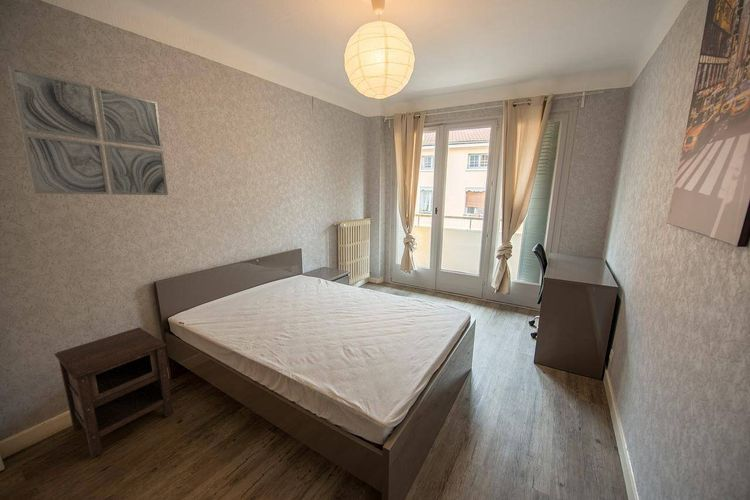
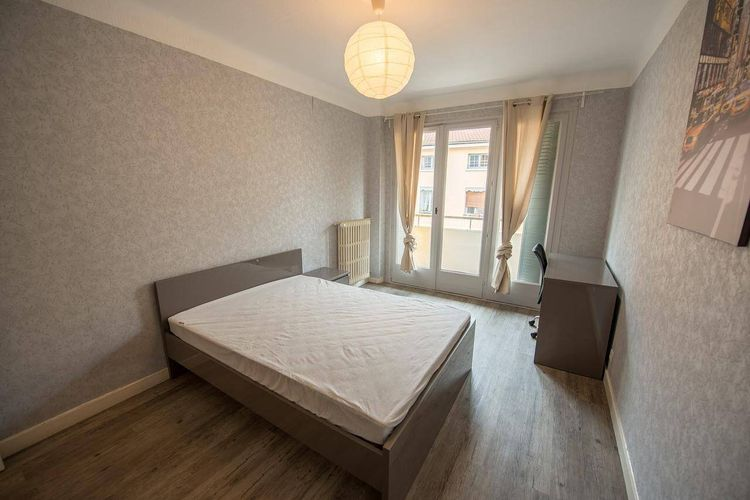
- wall art (103, 141)
- nightstand (118, 384)
